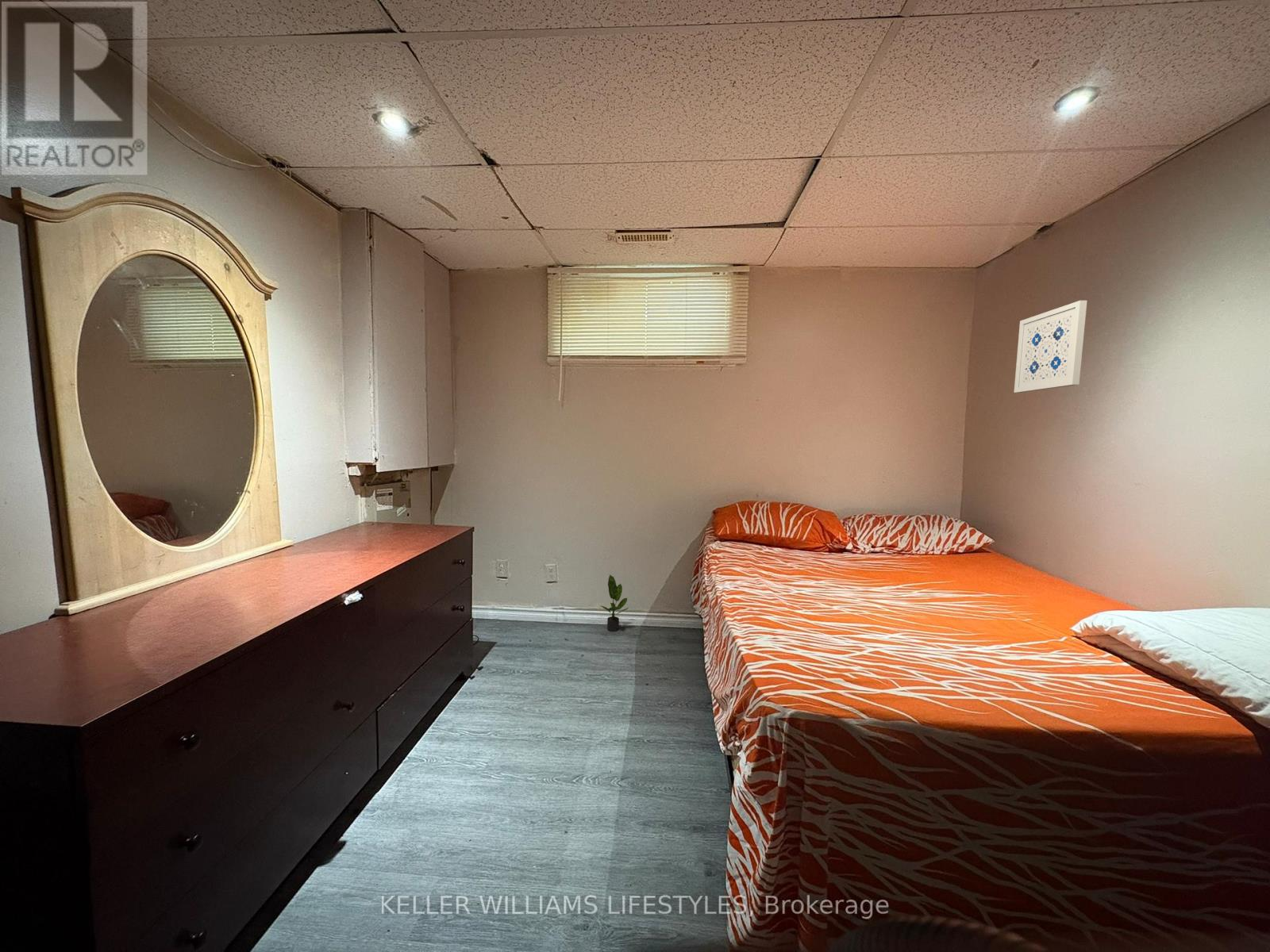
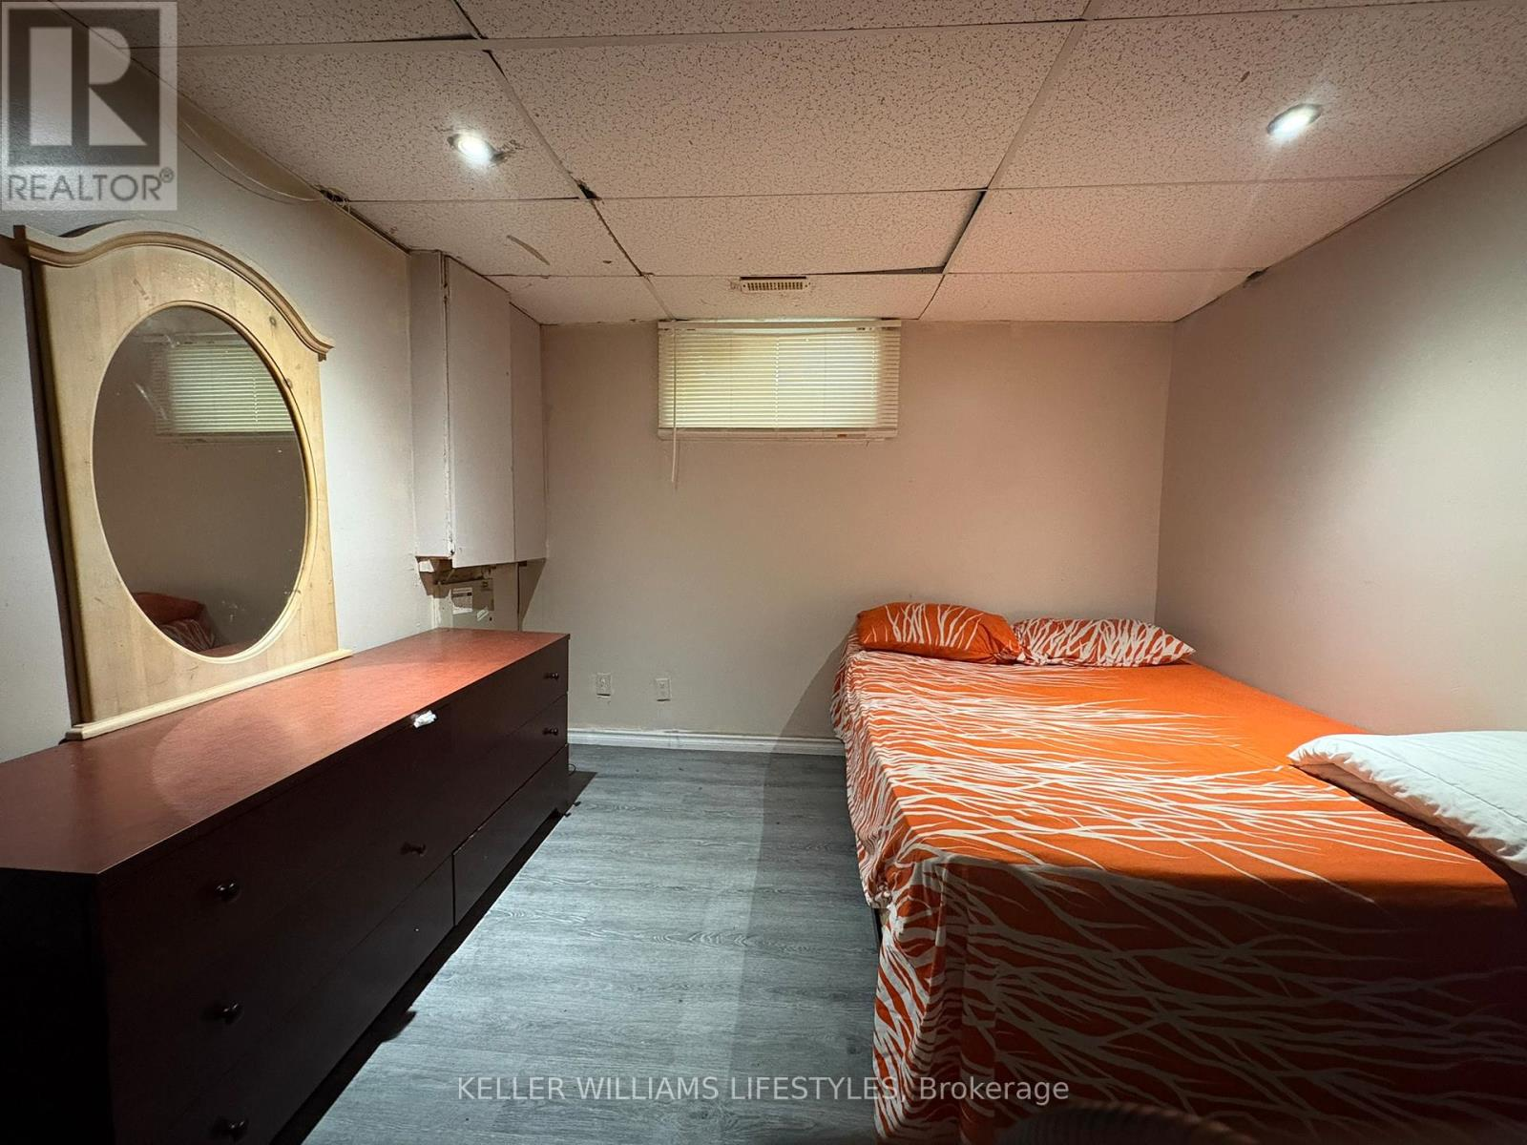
- wall art (1047, 350)
- potted plant (614, 604)
